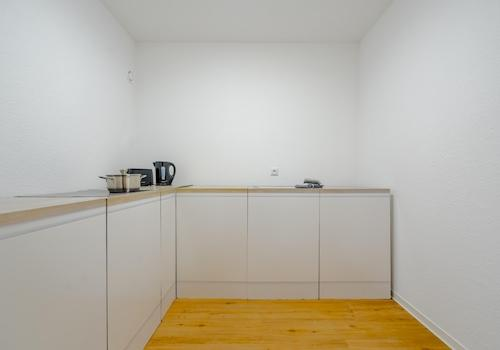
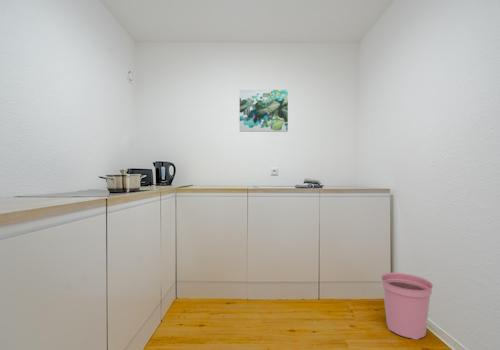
+ plant pot (405, 305)
+ wall art (263, 110)
